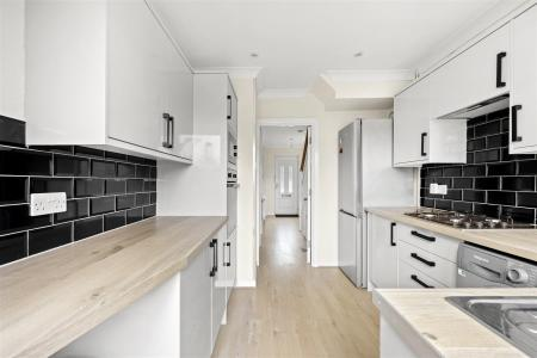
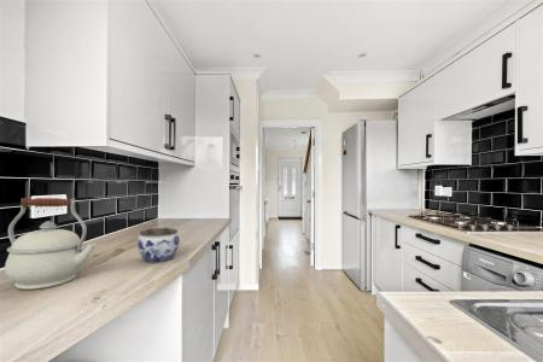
+ kettle (53, 239)
+ jar (158, 244)
